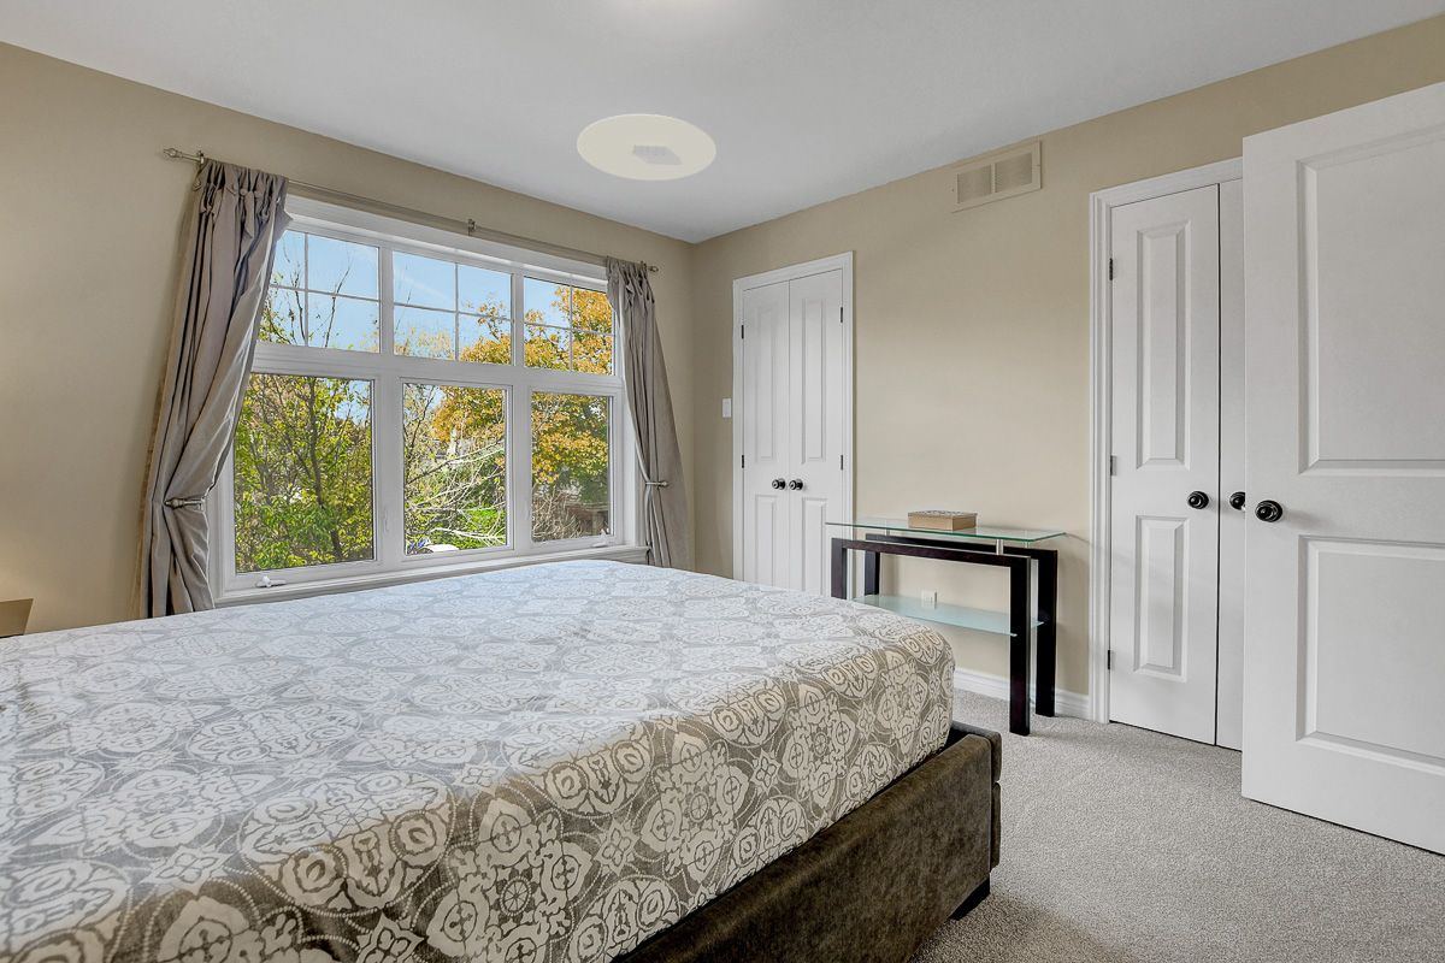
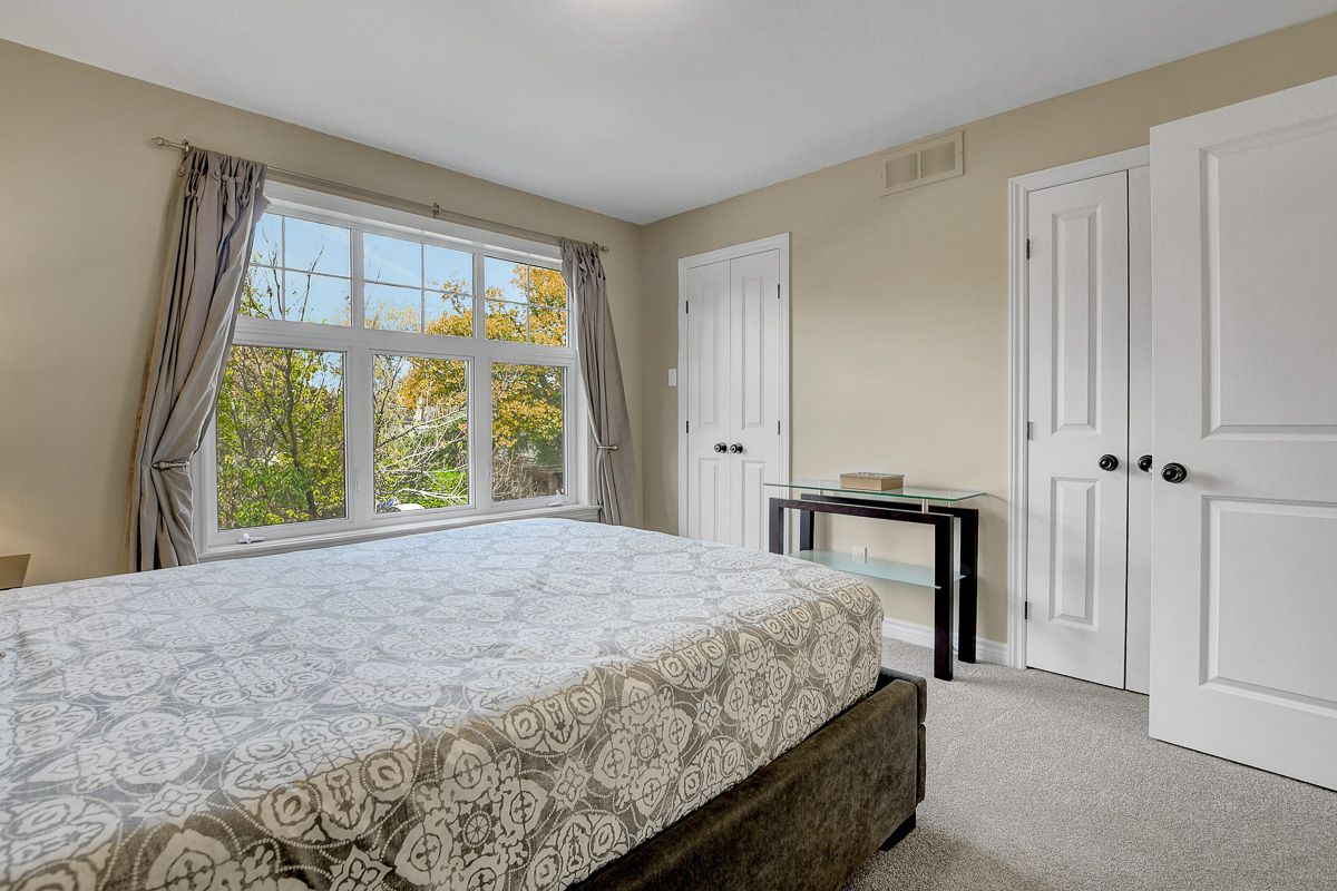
- ceiling light (647, 143)
